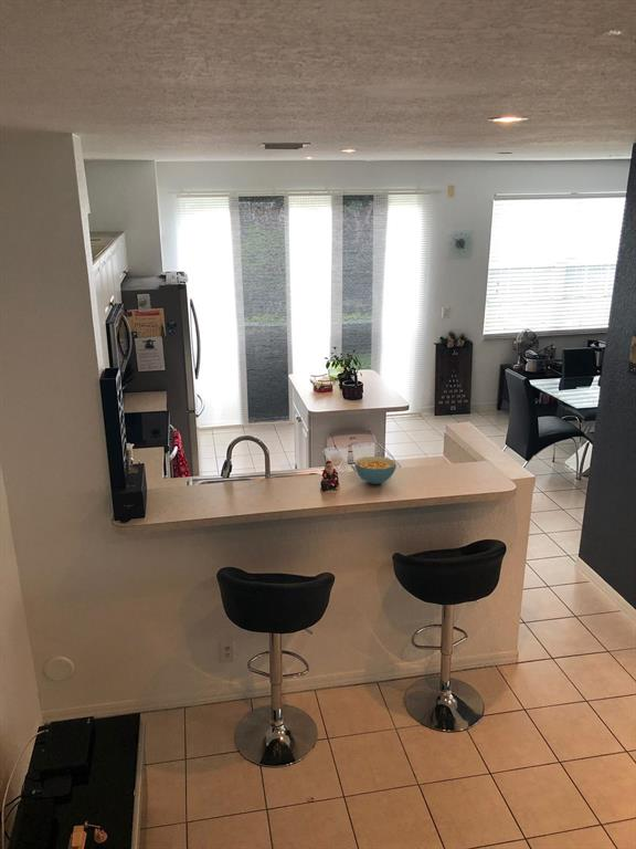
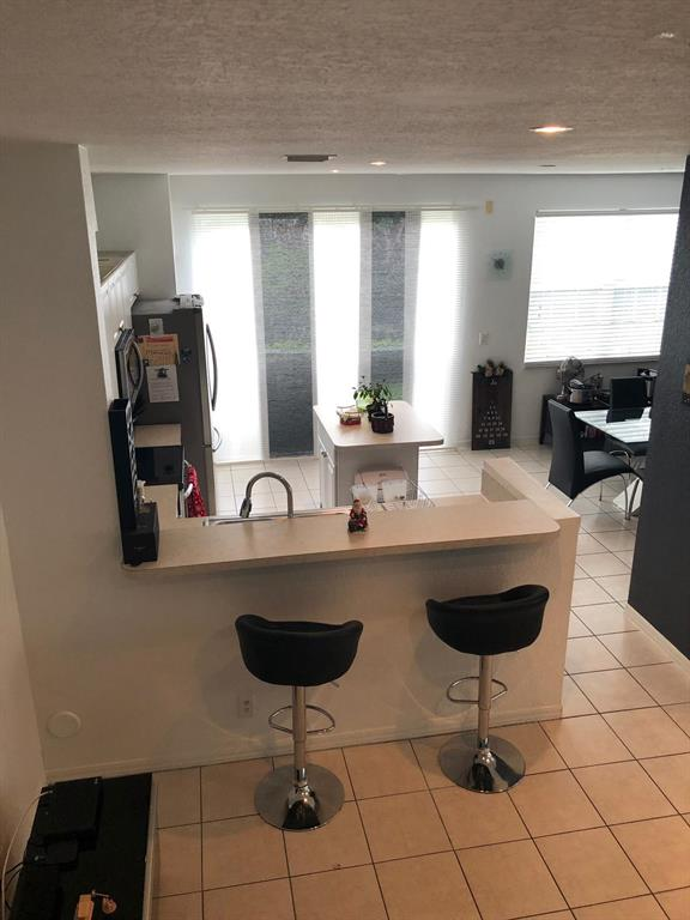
- cereal bowl (374, 472)
